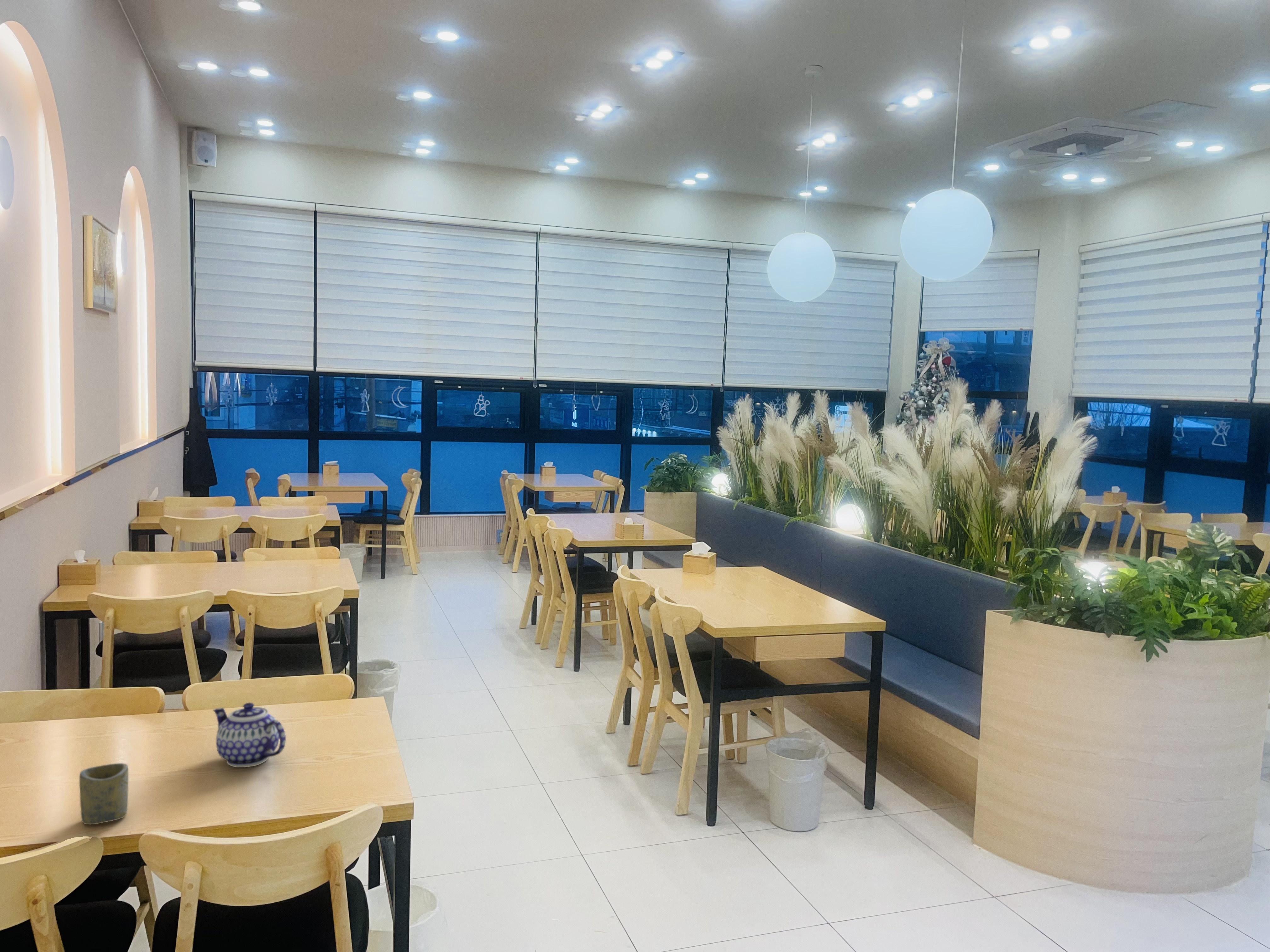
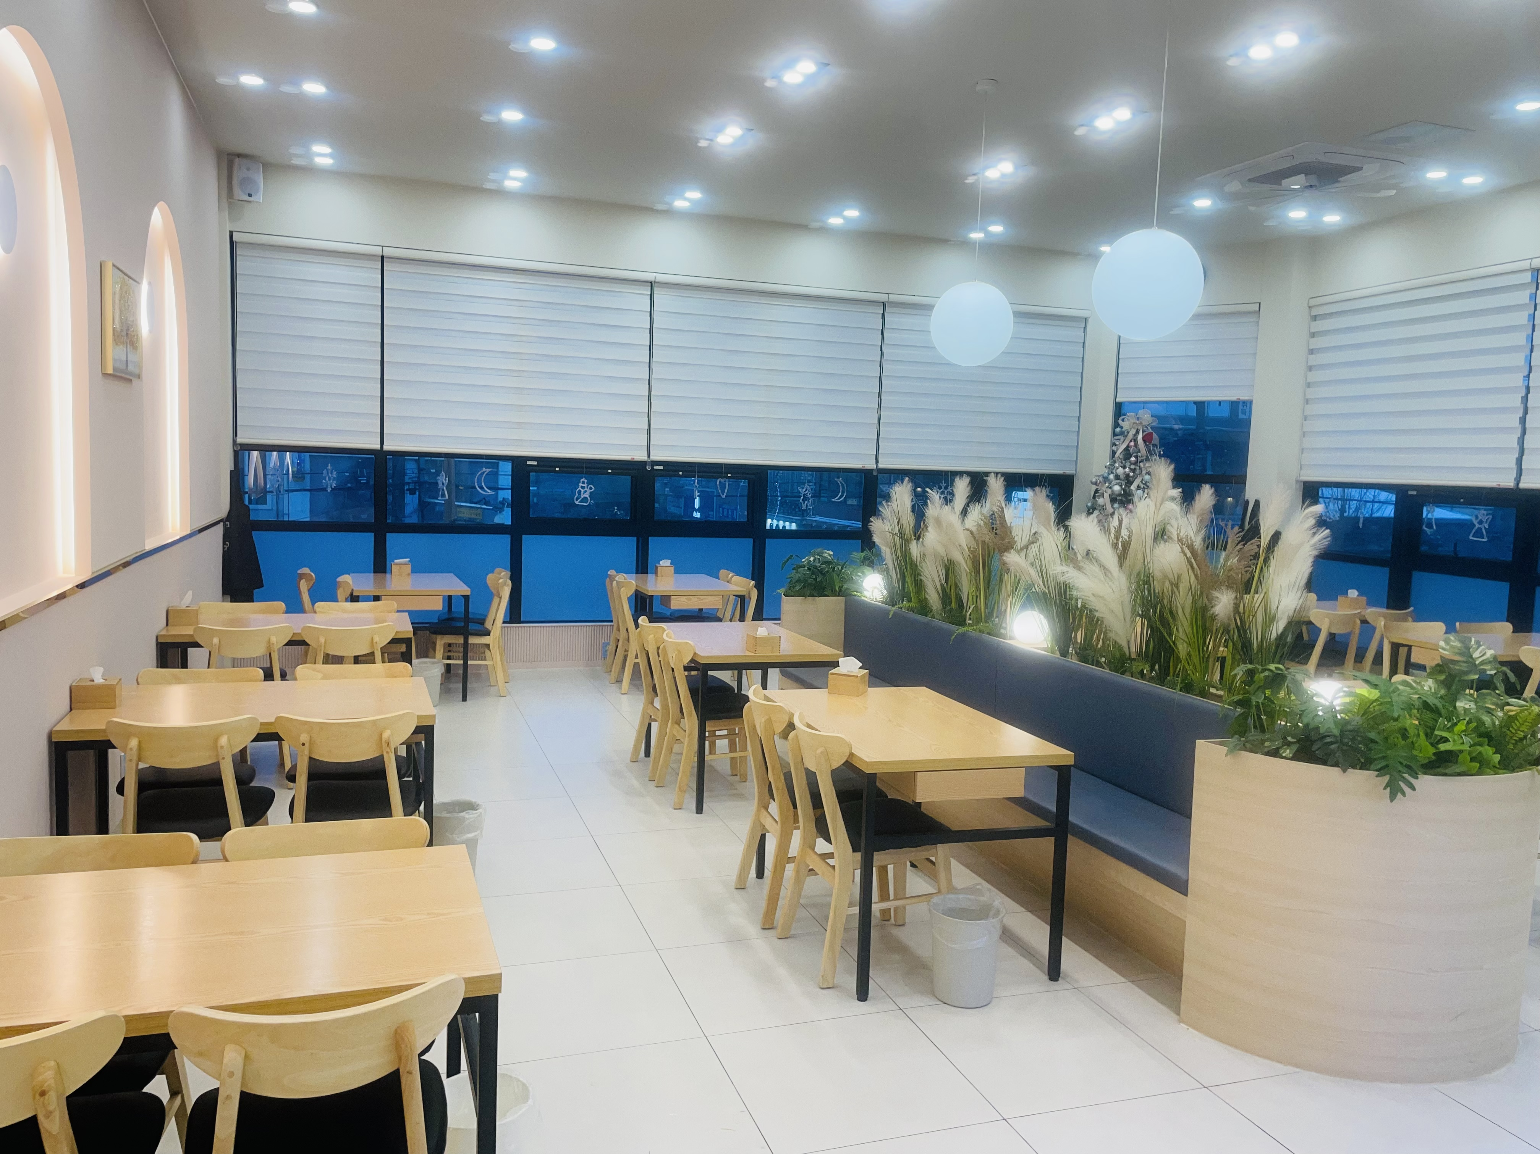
- cup (104, 794)
- teapot (248, 731)
